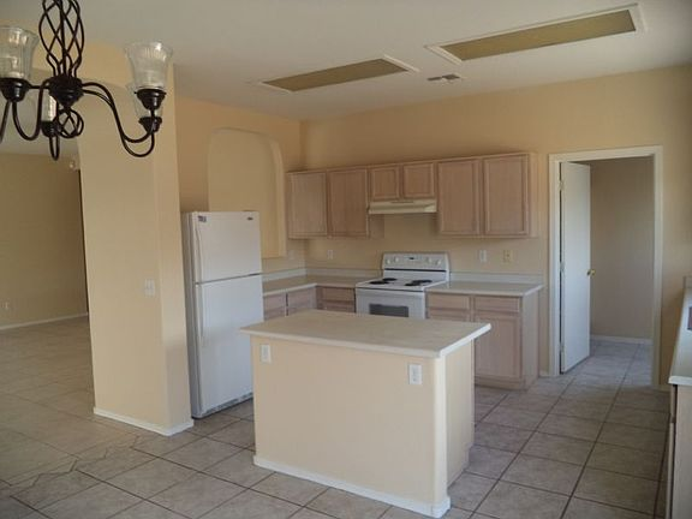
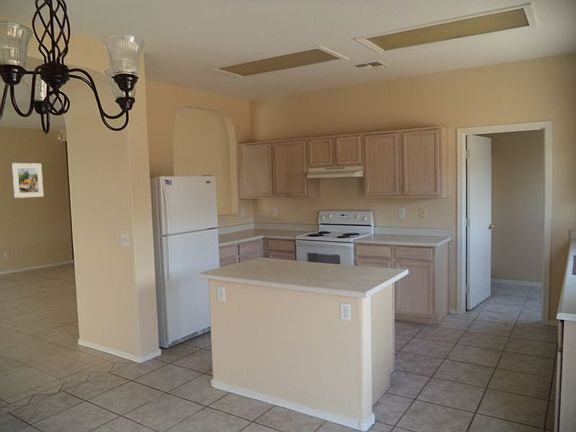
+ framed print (28, 180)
